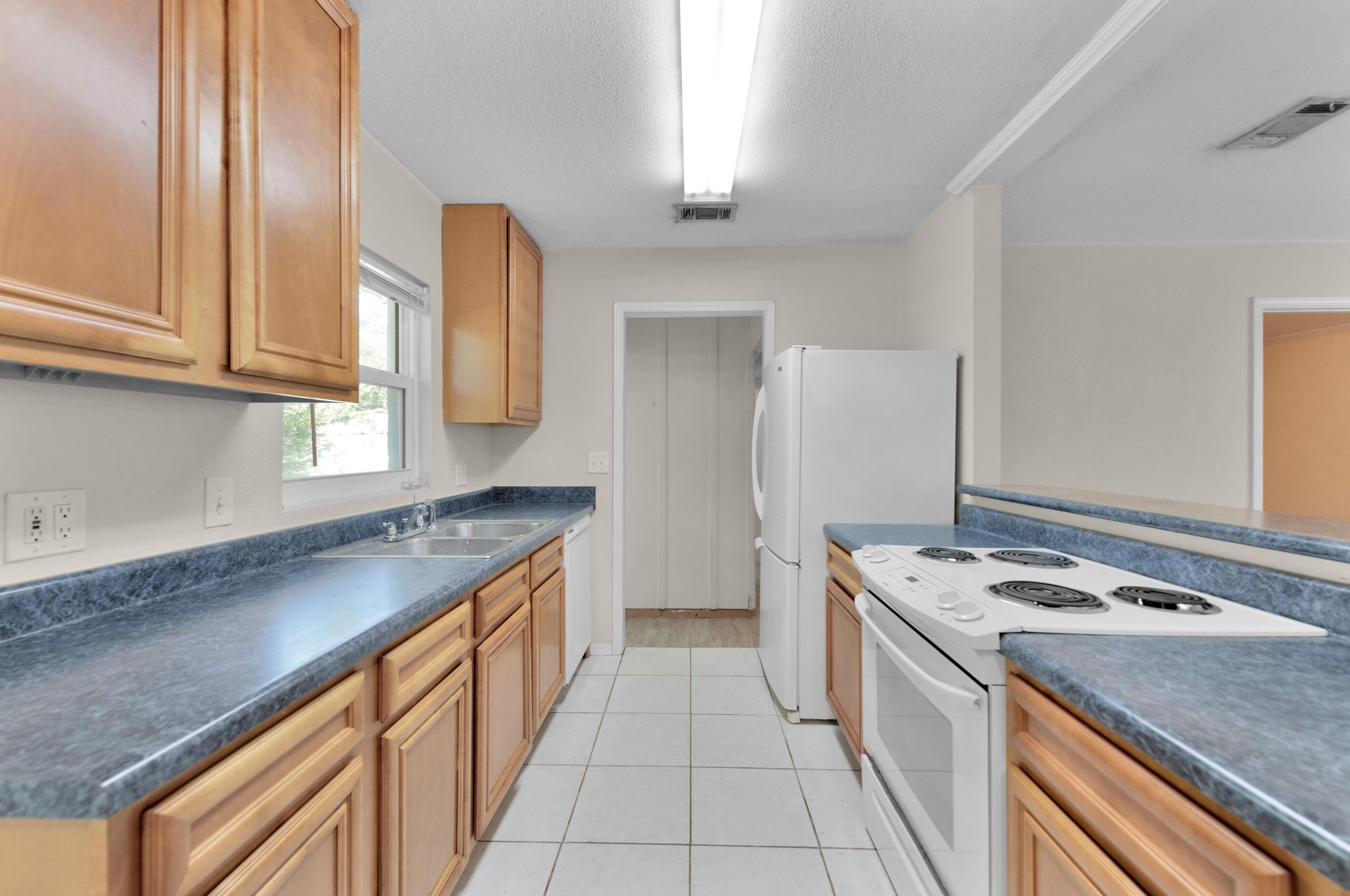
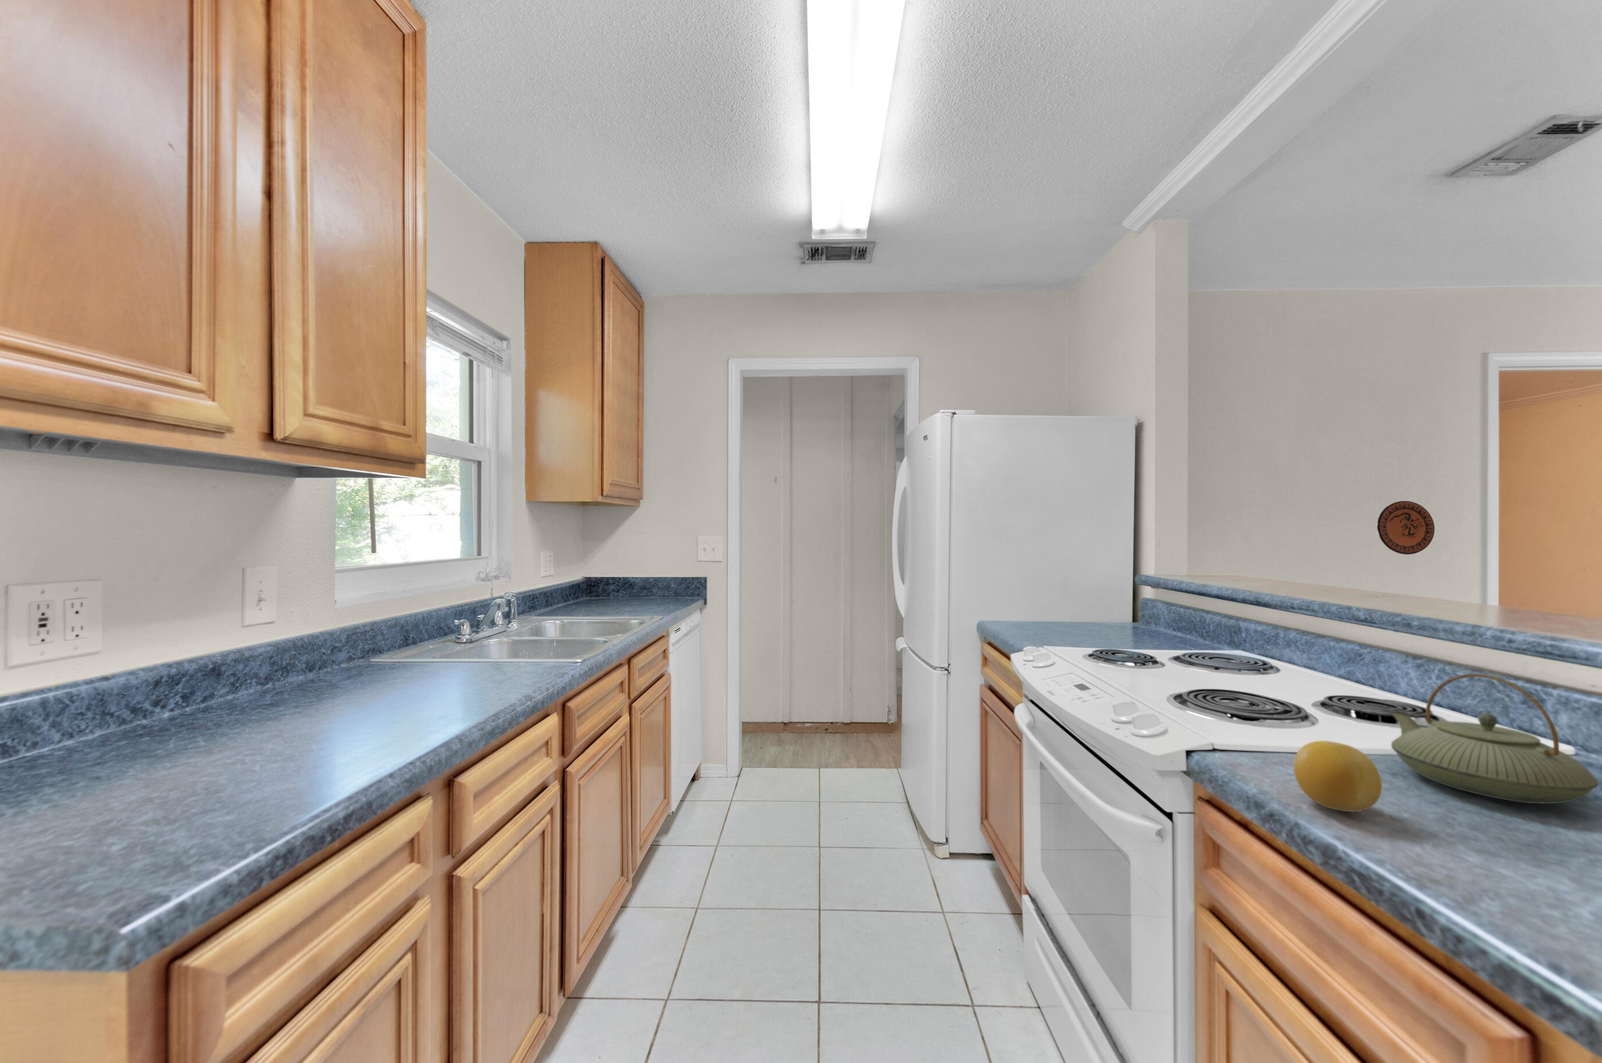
+ decorative plate (1405, 527)
+ fruit (1335, 775)
+ teapot (1475, 727)
